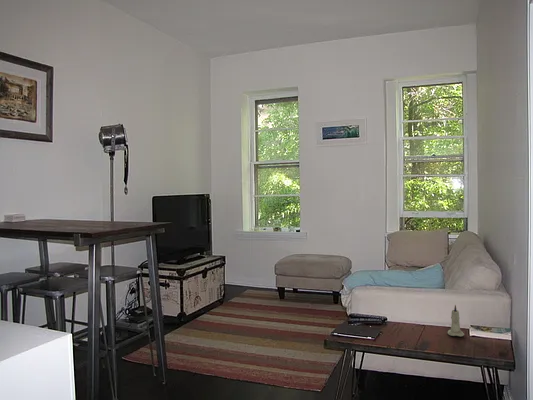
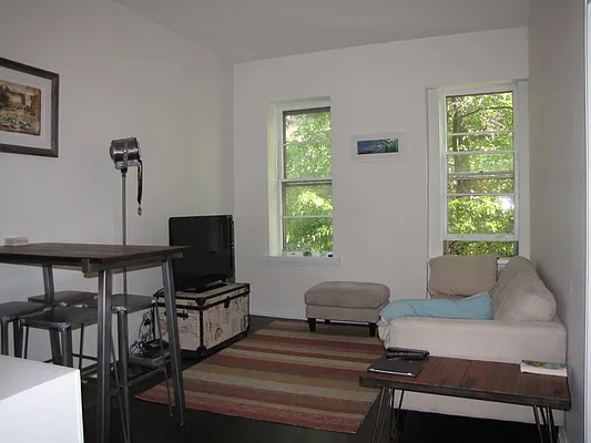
- candle (455, 319)
